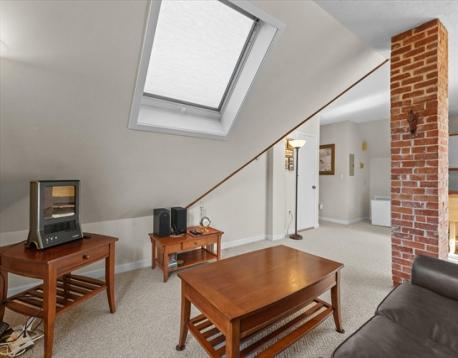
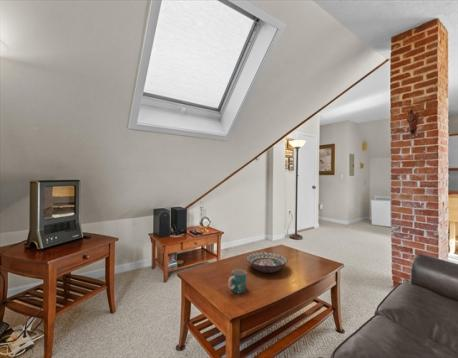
+ mug (236, 281)
+ decorative bowl (266, 263)
